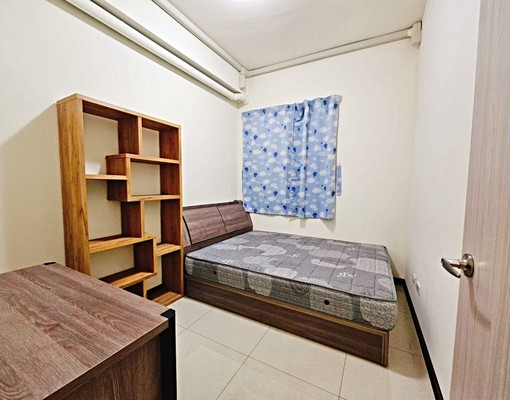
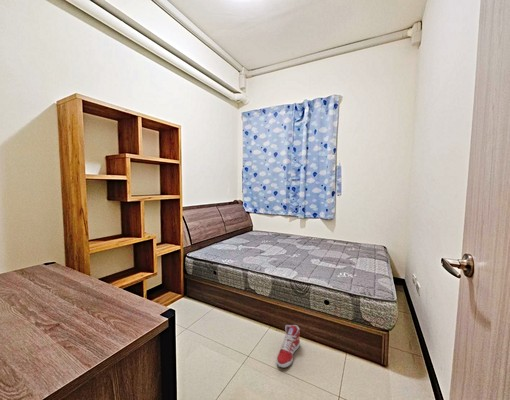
+ sneaker (288, 342)
